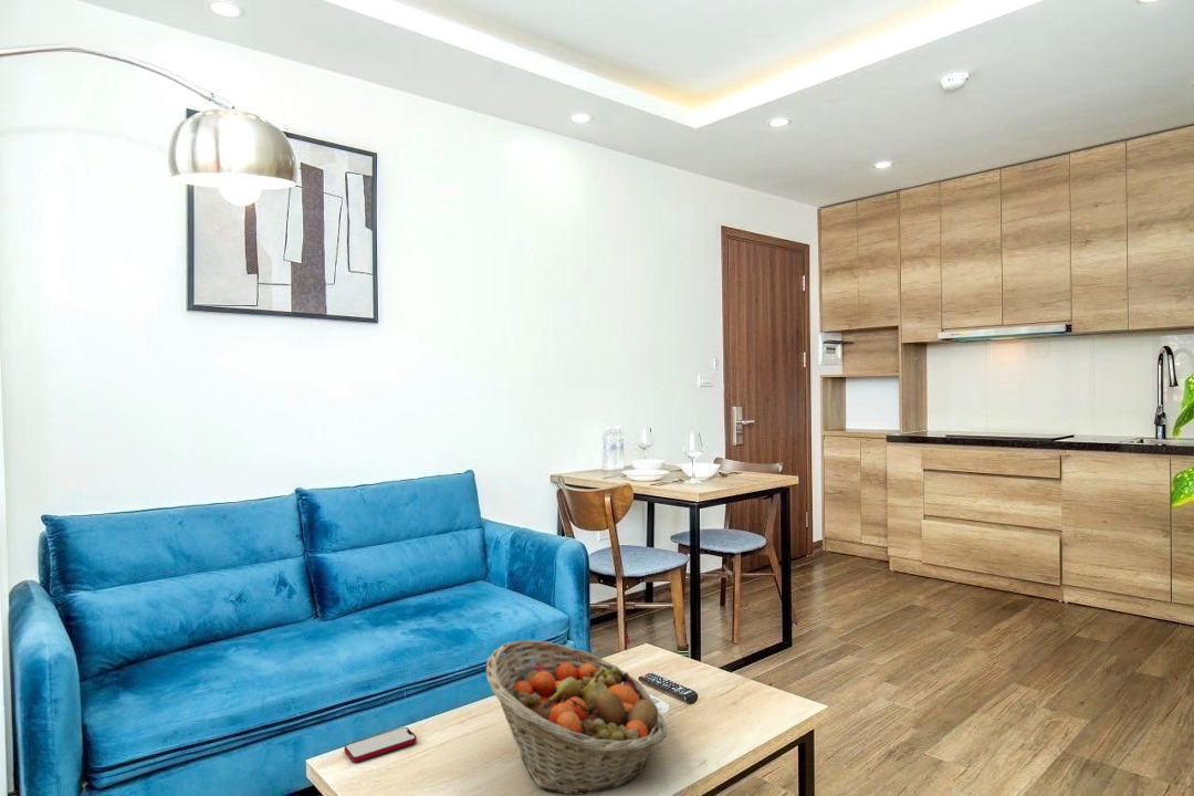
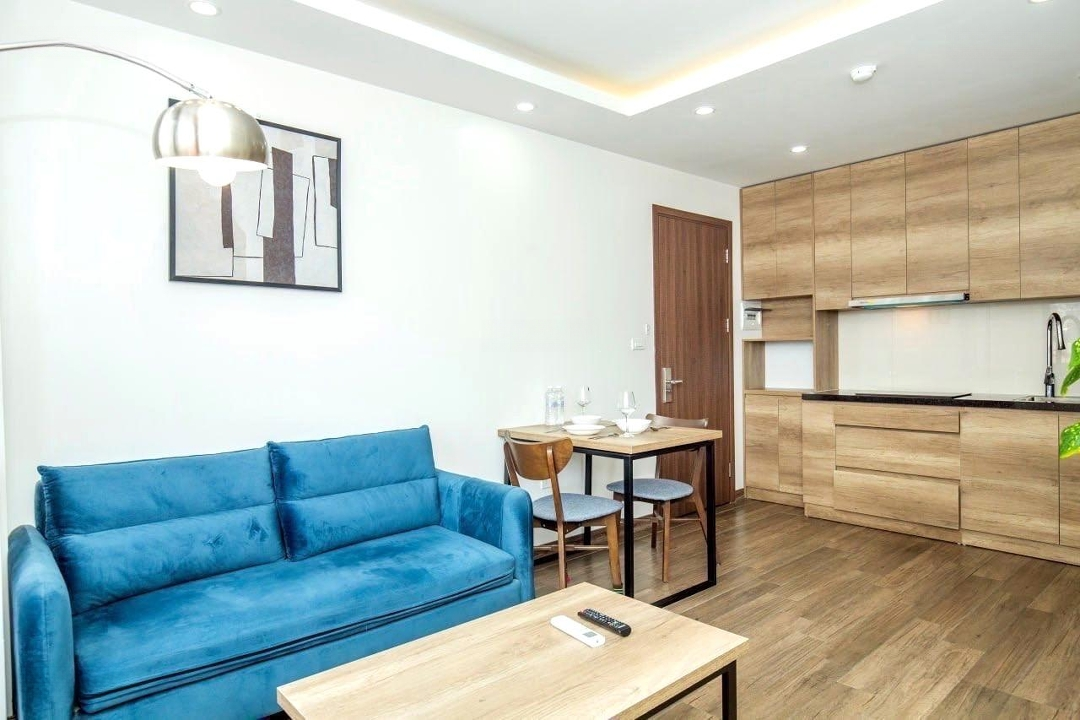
- smartphone (380, 743)
- fruit basket (575, 705)
